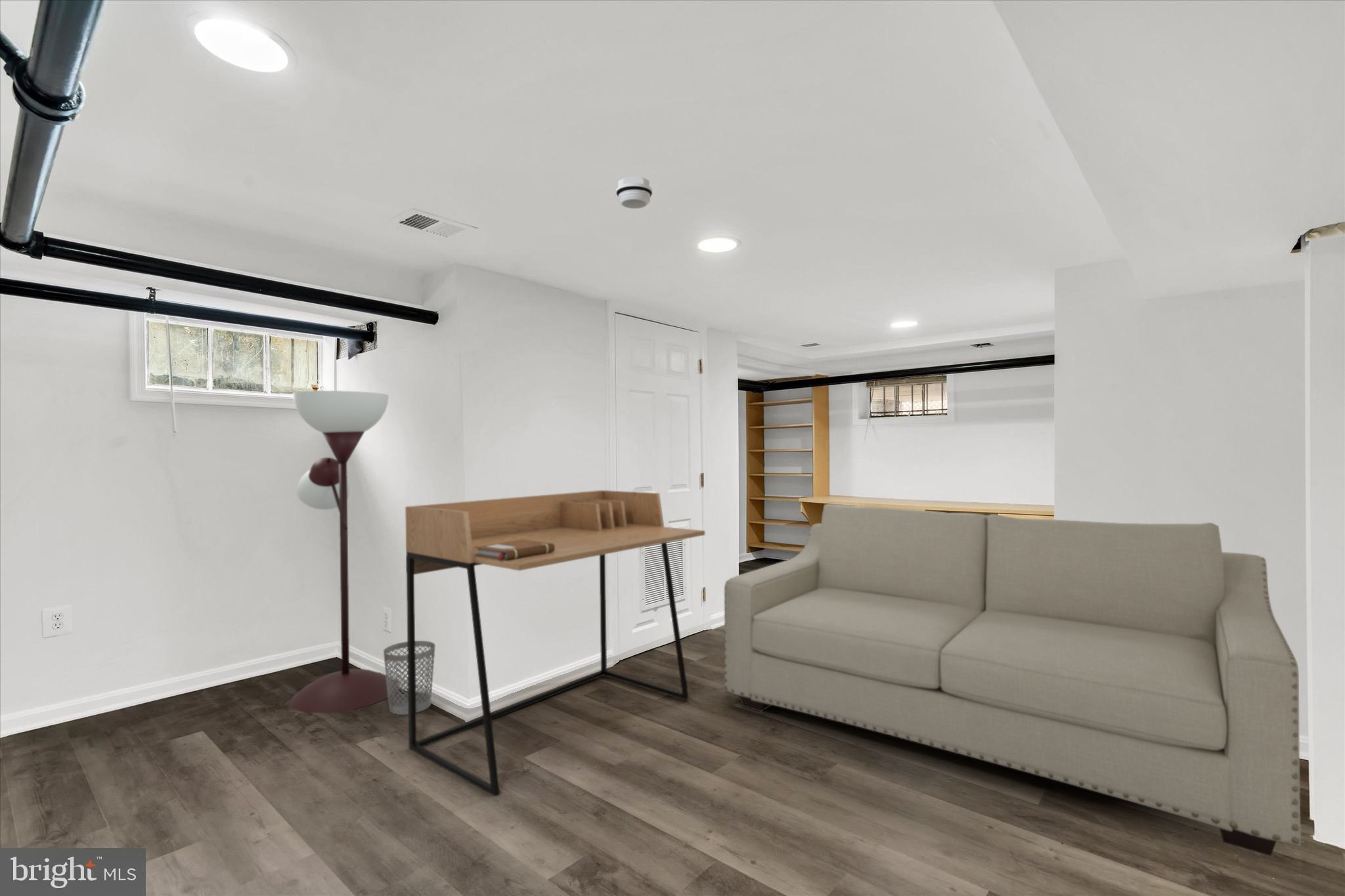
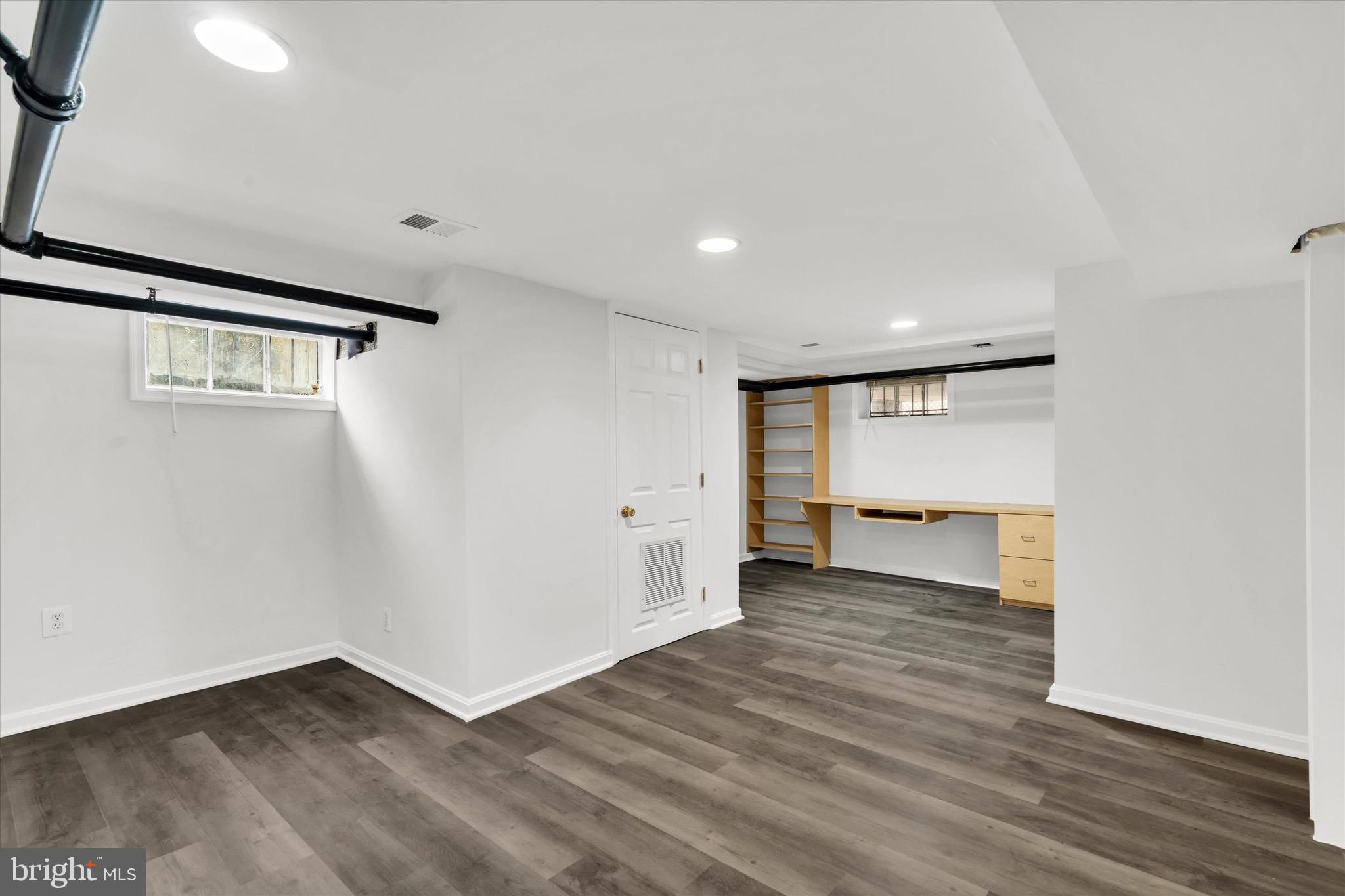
- sofa (972, 622)
- notebook (514, 549)
- wastebasket (407, 677)
- smoke detector (634, 193)
- desk (600, 612)
- floor lamp (340, 542)
